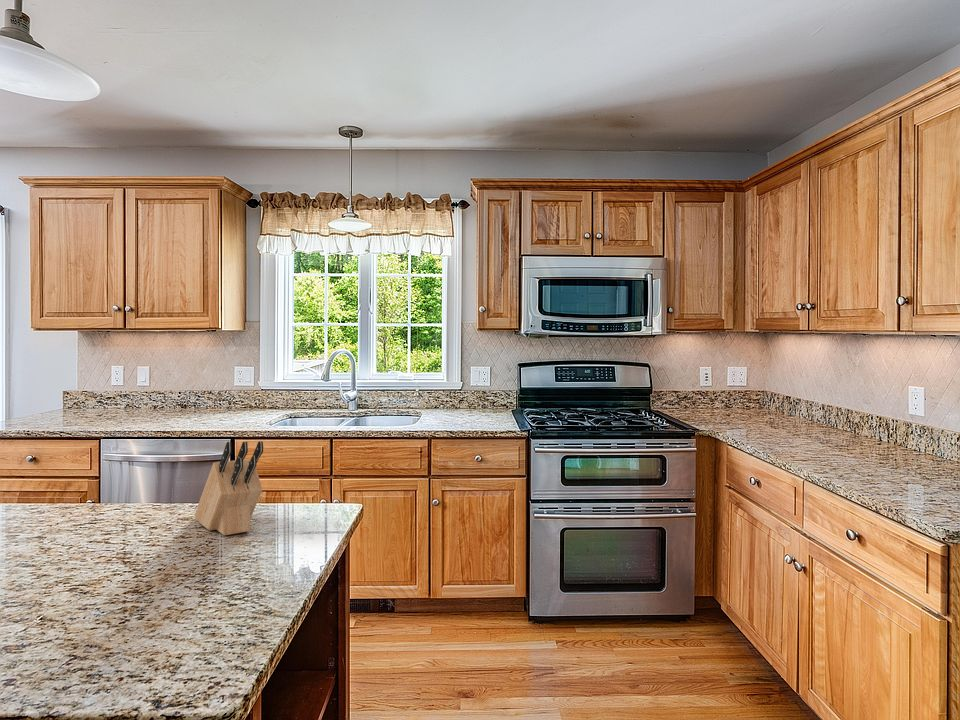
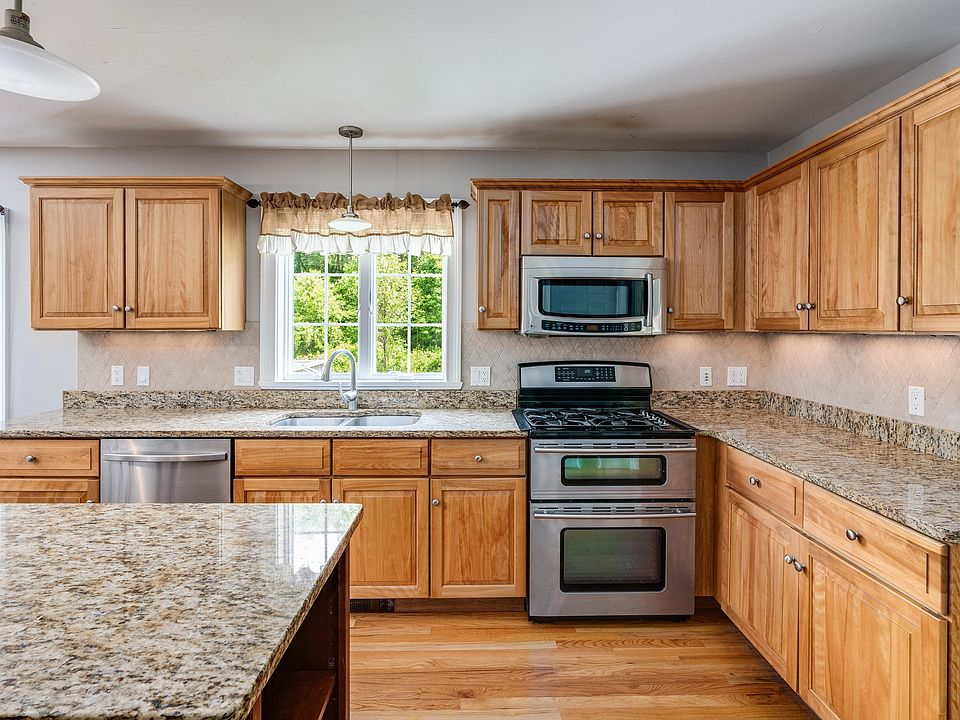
- knife block (229, 481)
